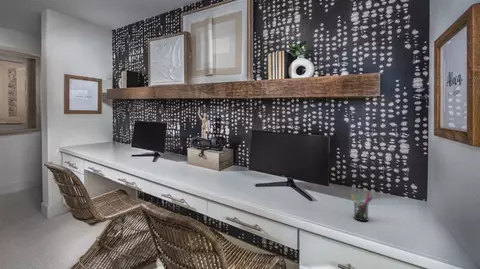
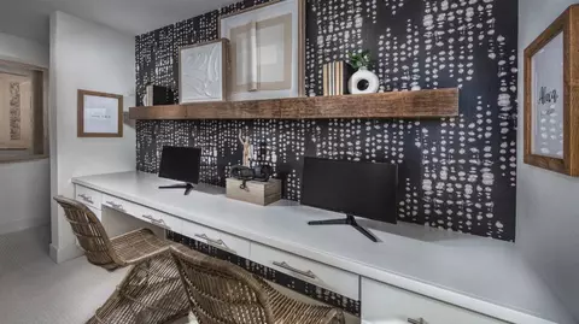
- pen holder (361, 205)
